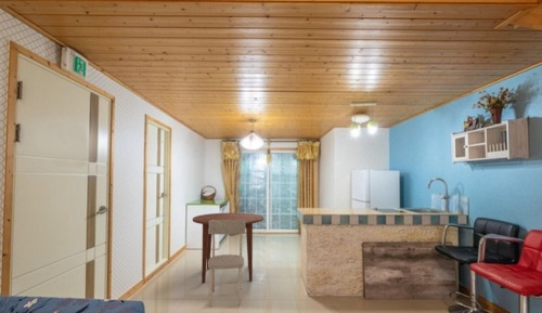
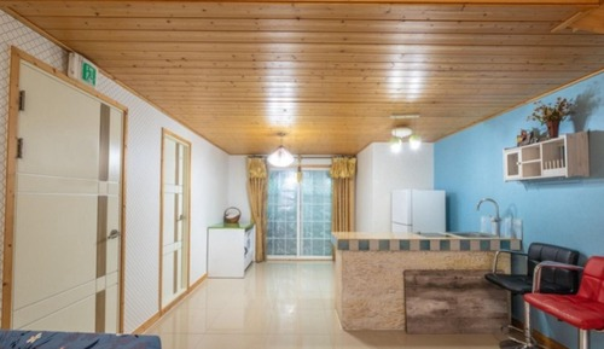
- dining chair (225, 259)
- dining table (210, 245)
